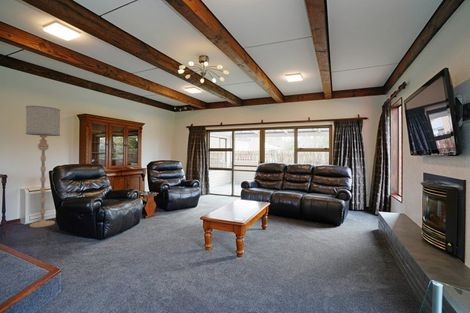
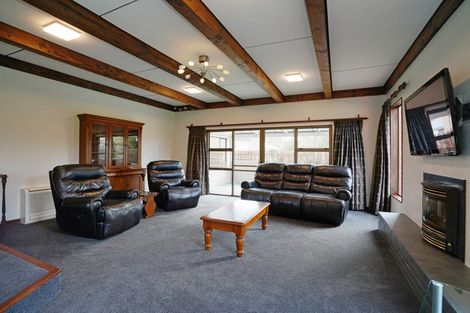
- floor lamp (43, 166)
